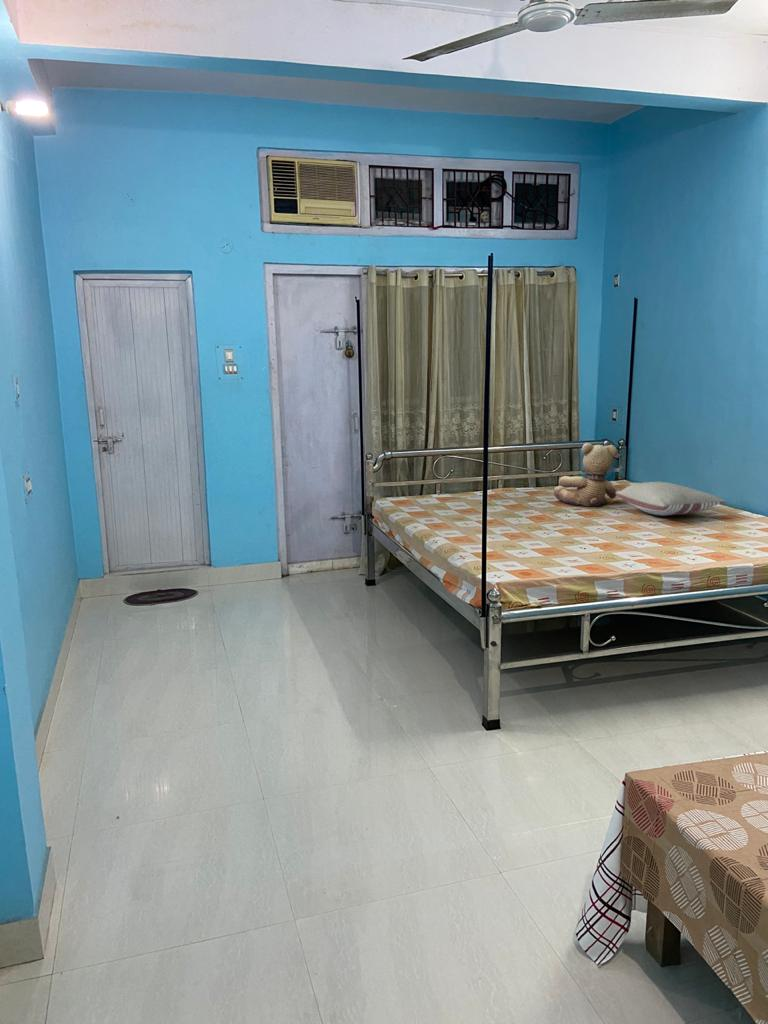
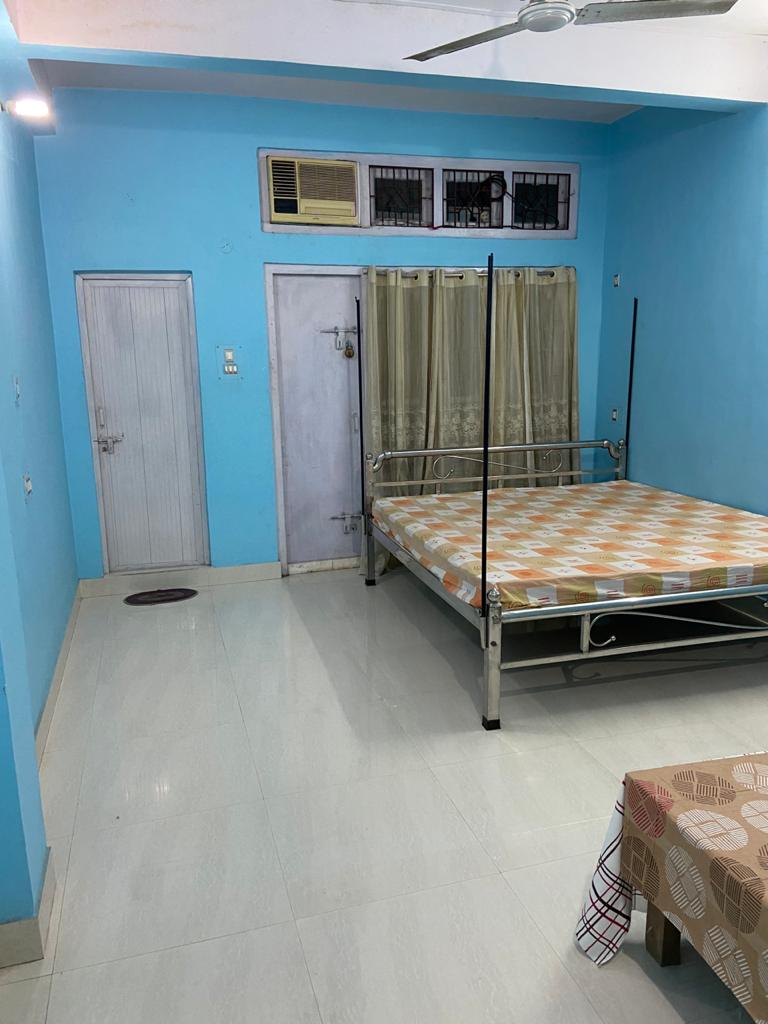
- pillow (669, 498)
- teddy bear (587, 472)
